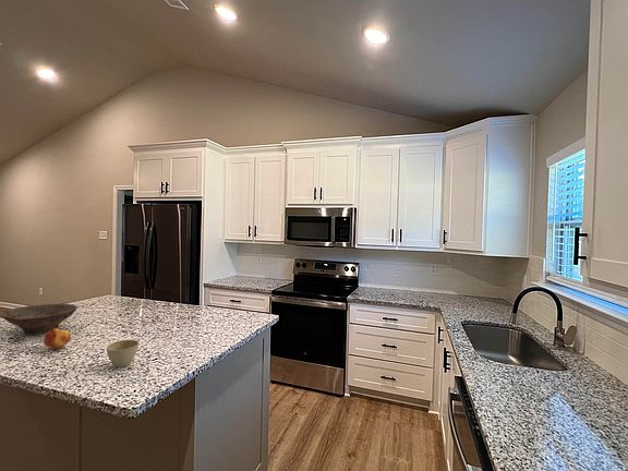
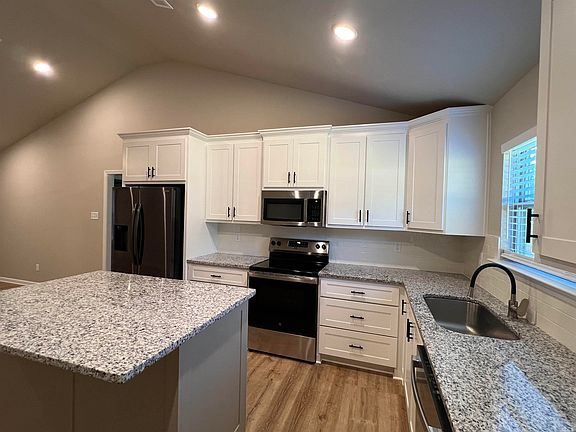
- fruit (57, 338)
- bowl (40, 319)
- flower pot (122, 354)
